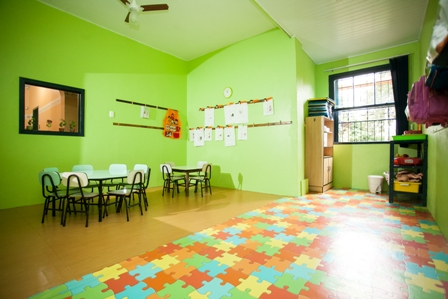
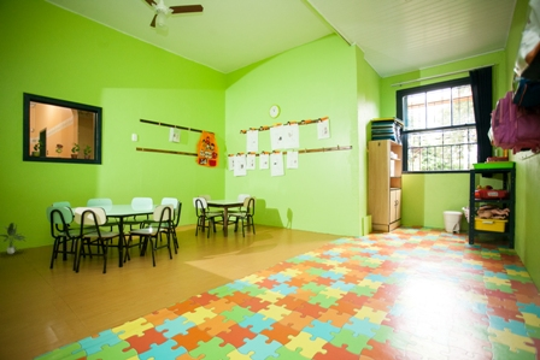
+ potted plant (12, 238)
